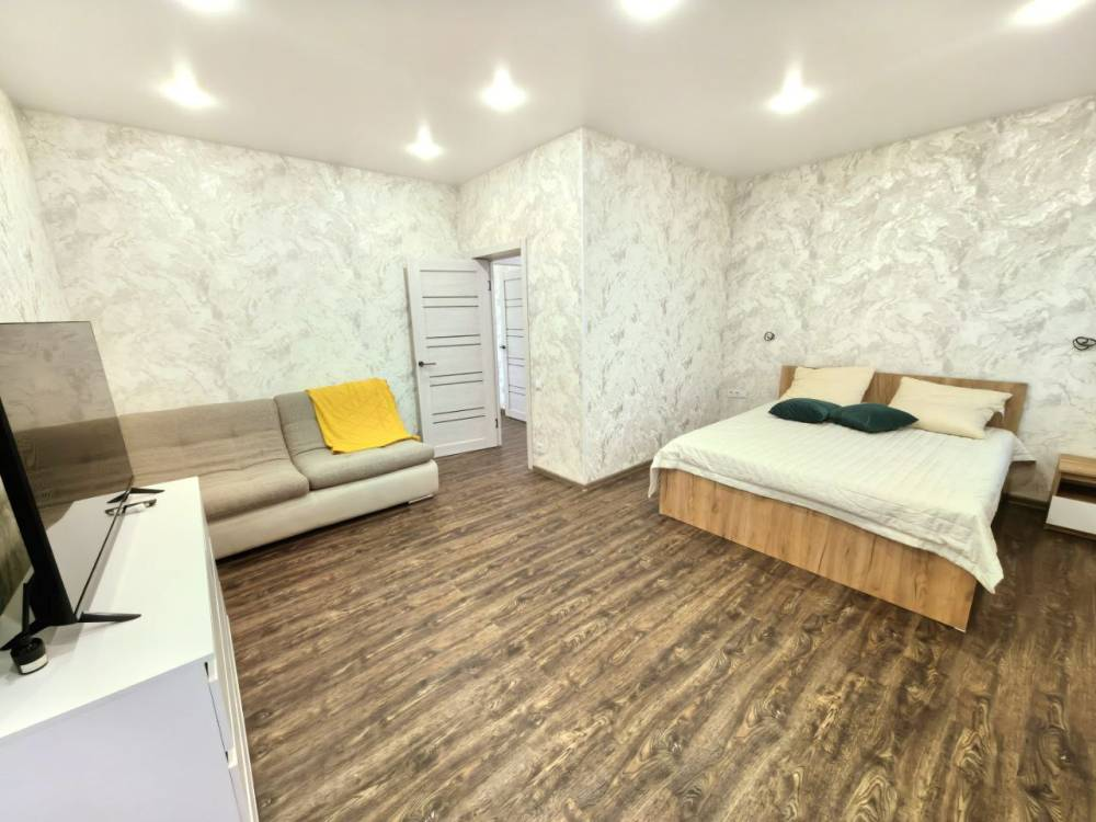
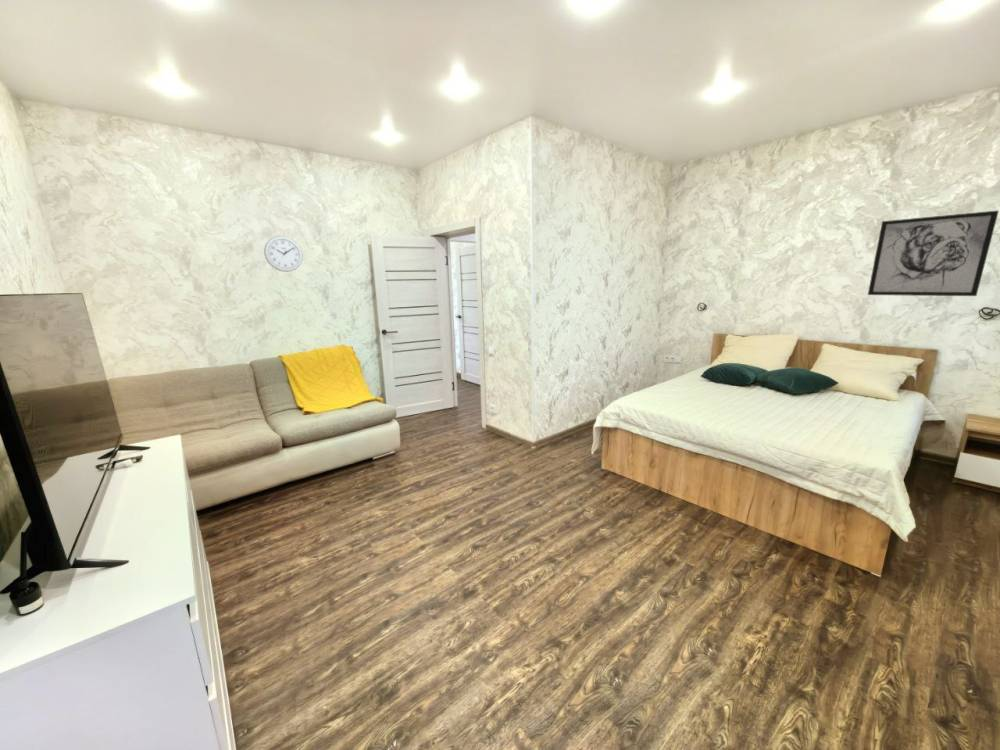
+ wall art (926, 256)
+ wall clock (284, 254)
